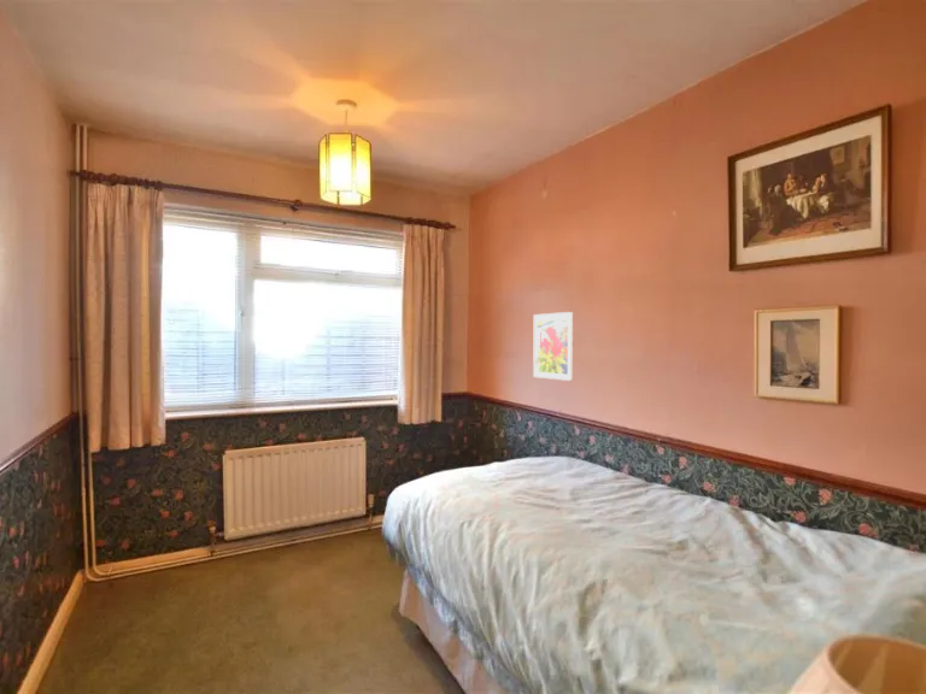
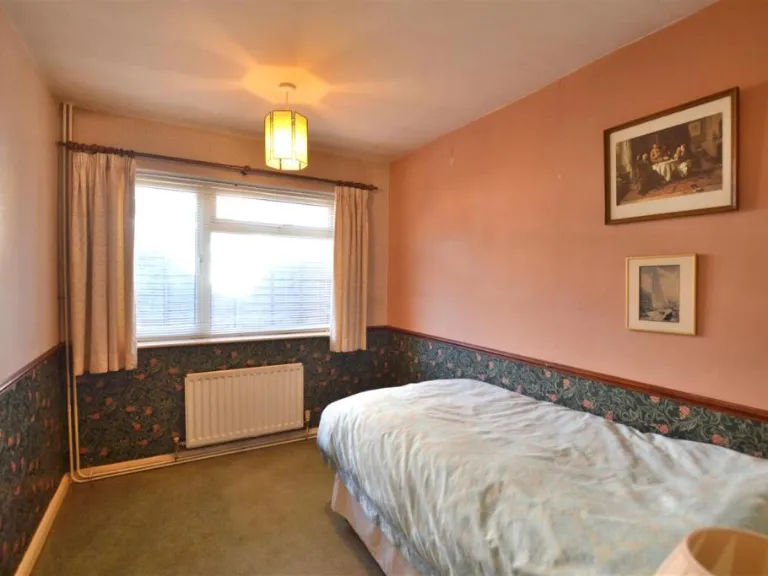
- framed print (552, 346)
